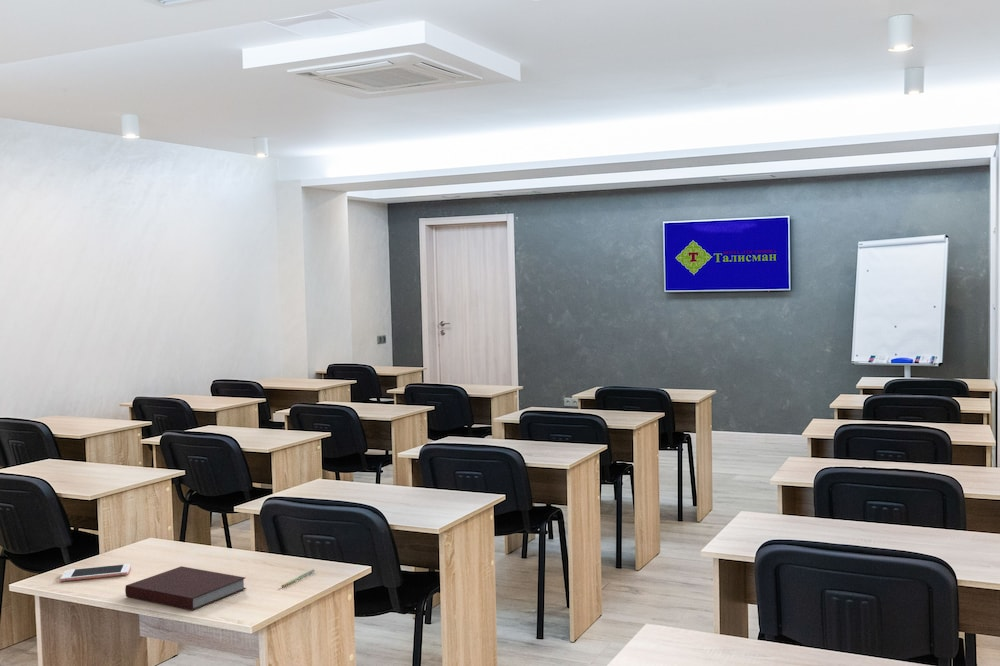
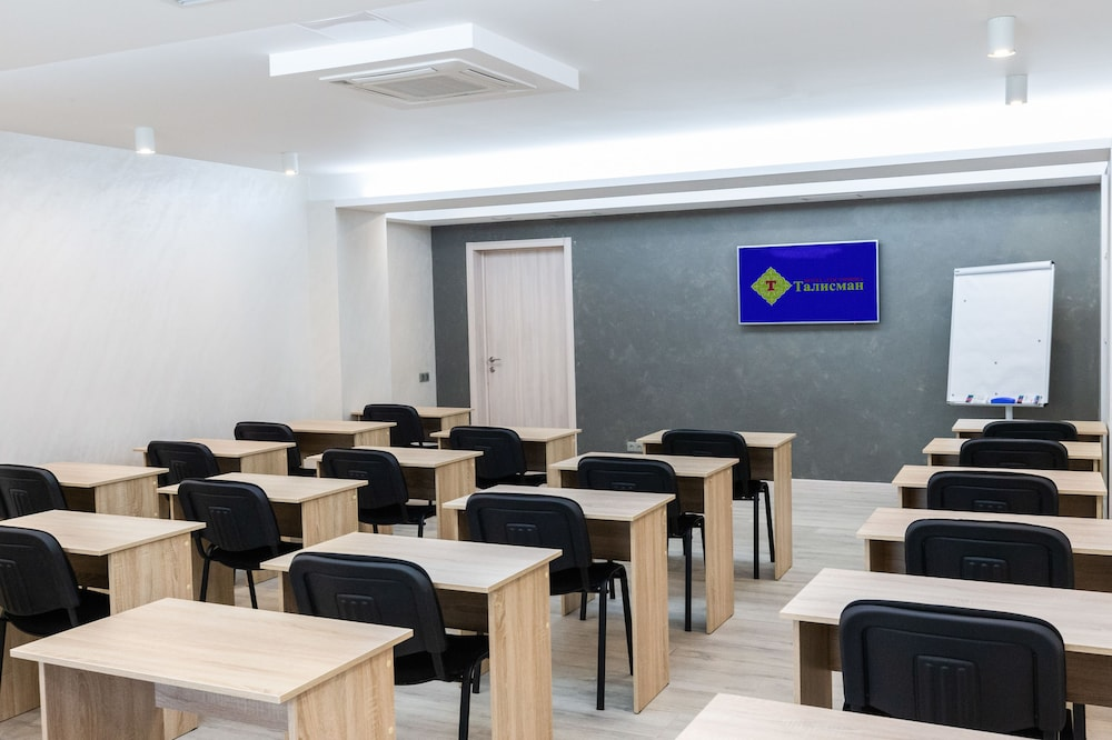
- cell phone (96, 572)
- pen (298, 578)
- notebook (186, 587)
